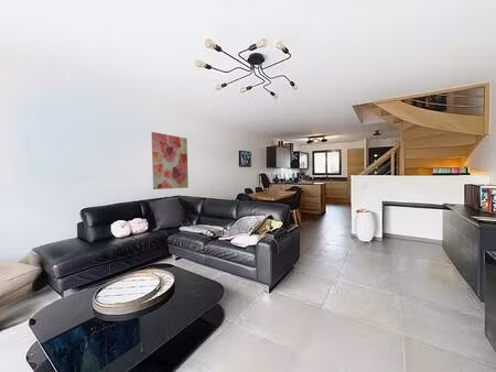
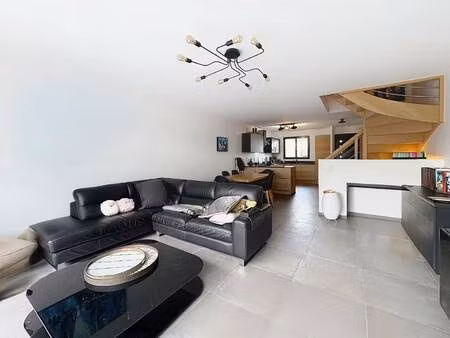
- wall art (171, 162)
